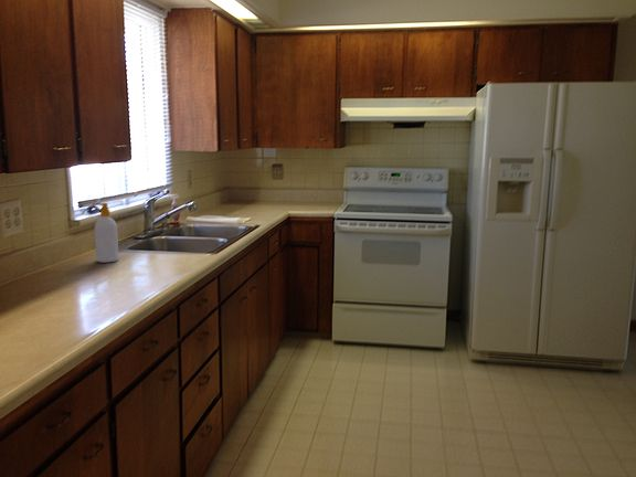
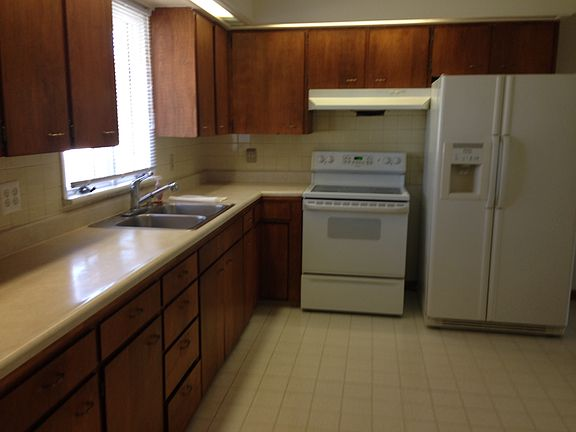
- soap bottle (105, 232)
